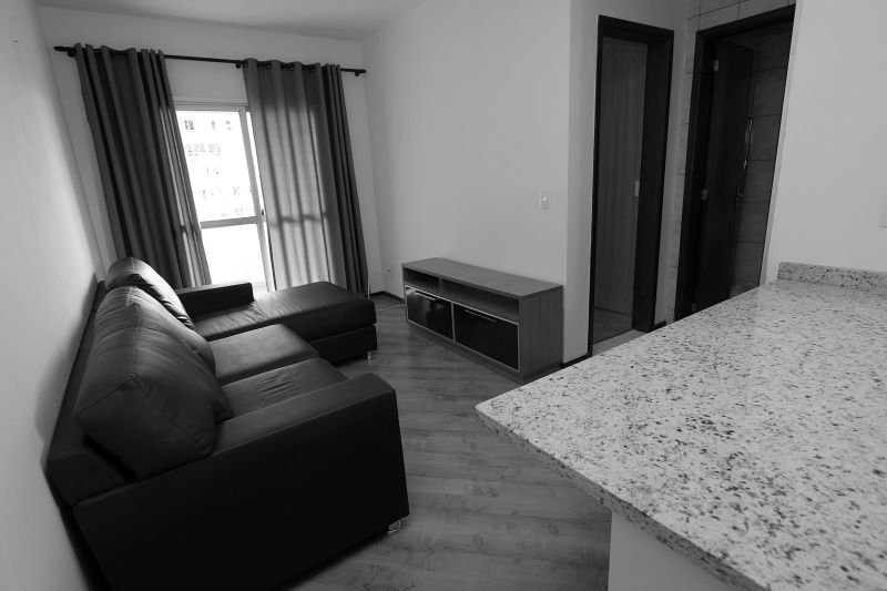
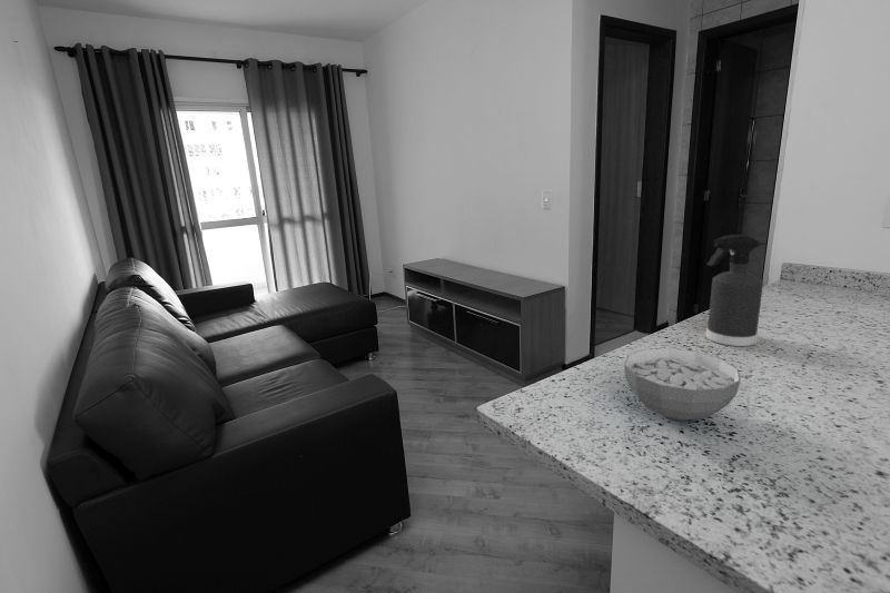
+ cereal bowl (678, 389)
+ spray bottle (732, 288)
